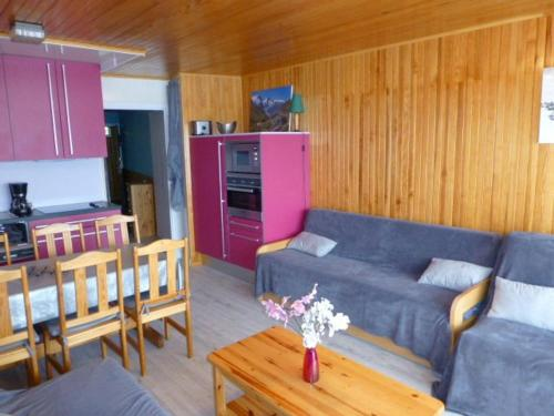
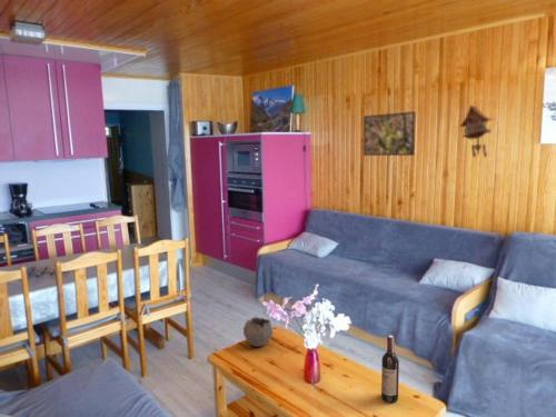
+ cuckoo clock (475, 131)
+ wine bottle (389, 367)
+ bowl (258, 330)
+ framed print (388, 135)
